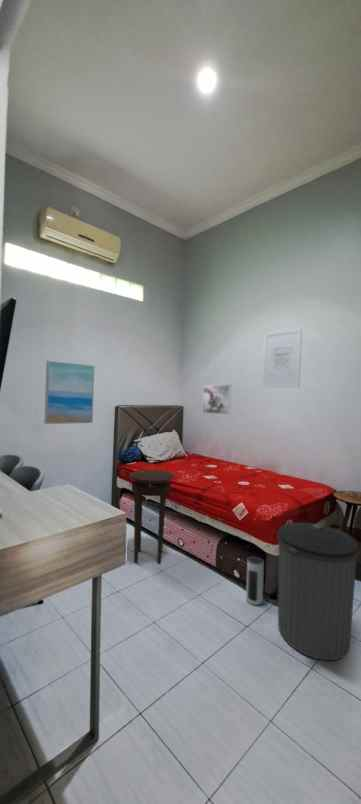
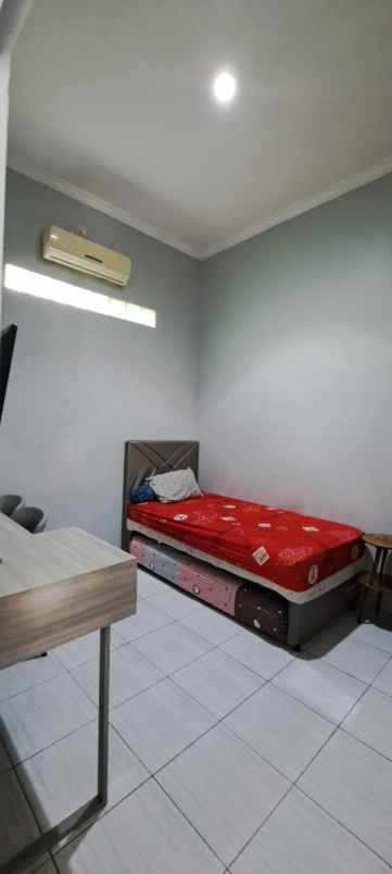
- stool (141, 515)
- trash can (314, 579)
- wall art (70, 393)
- wall art (281, 359)
- speaker (254, 579)
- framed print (216, 399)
